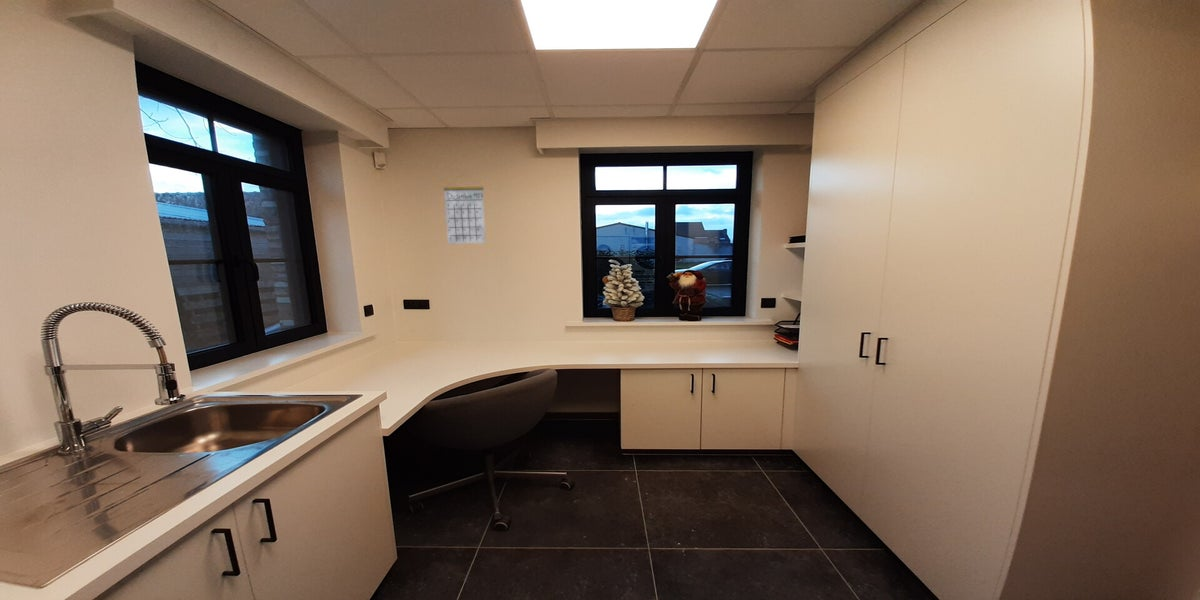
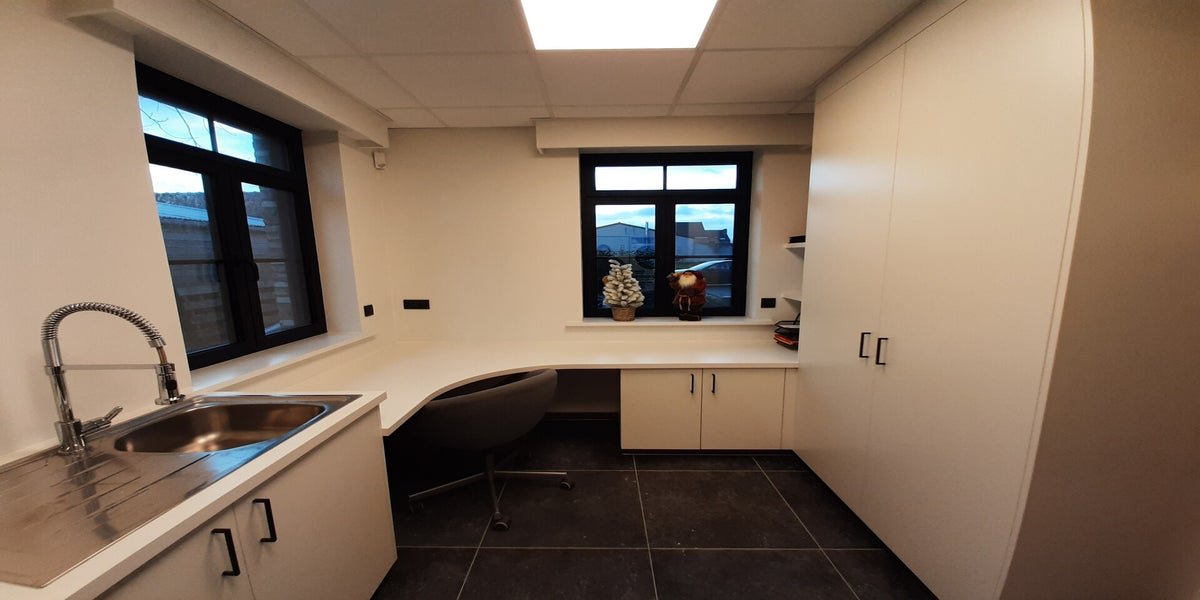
- calendar (464, 208)
